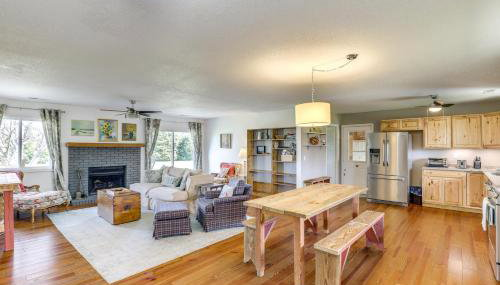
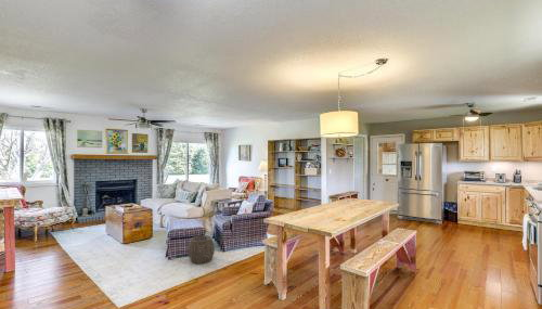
+ woven basket (201, 249)
